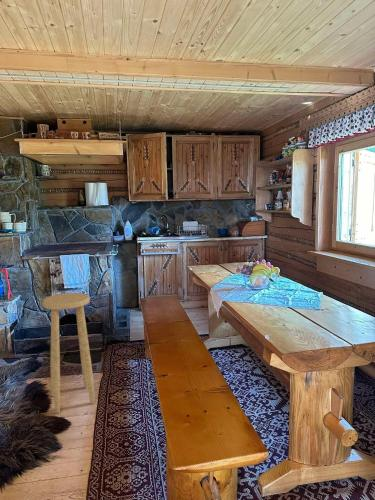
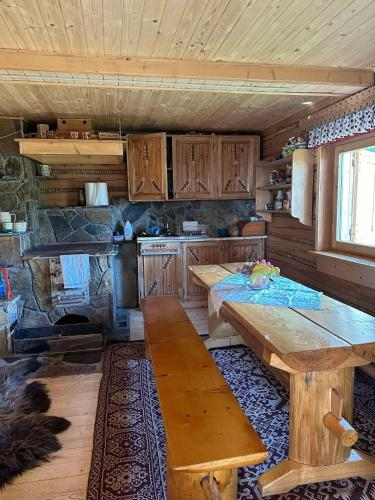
- stool (59, 349)
